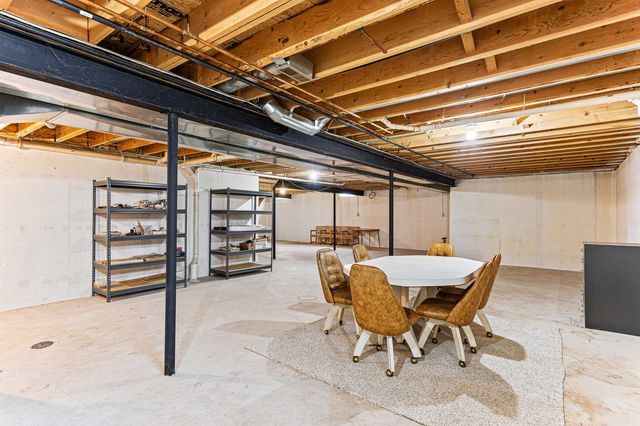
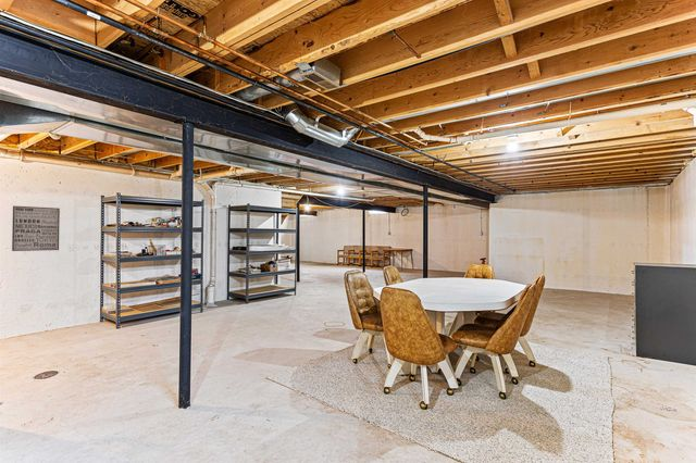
+ wall art (36, 228)
